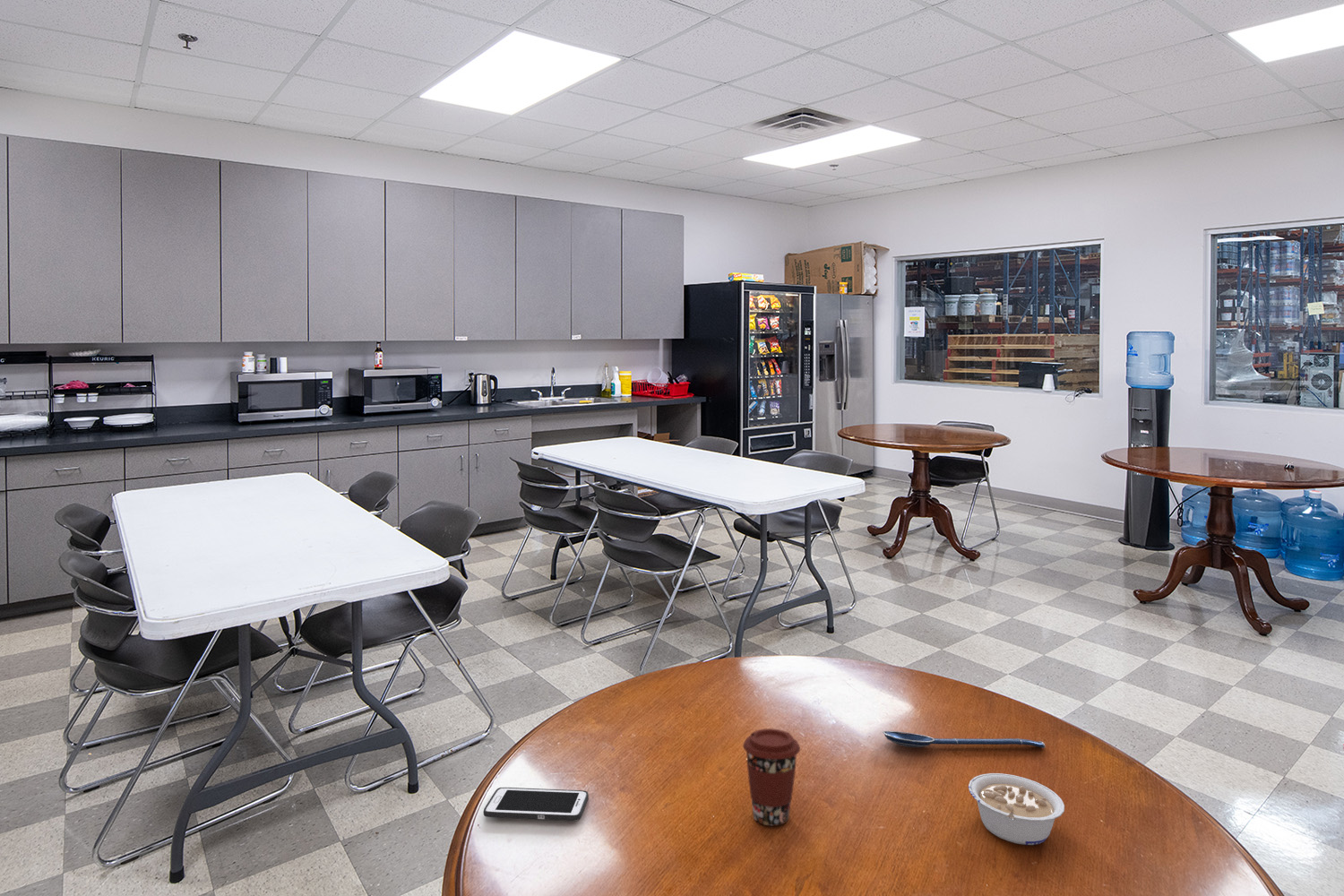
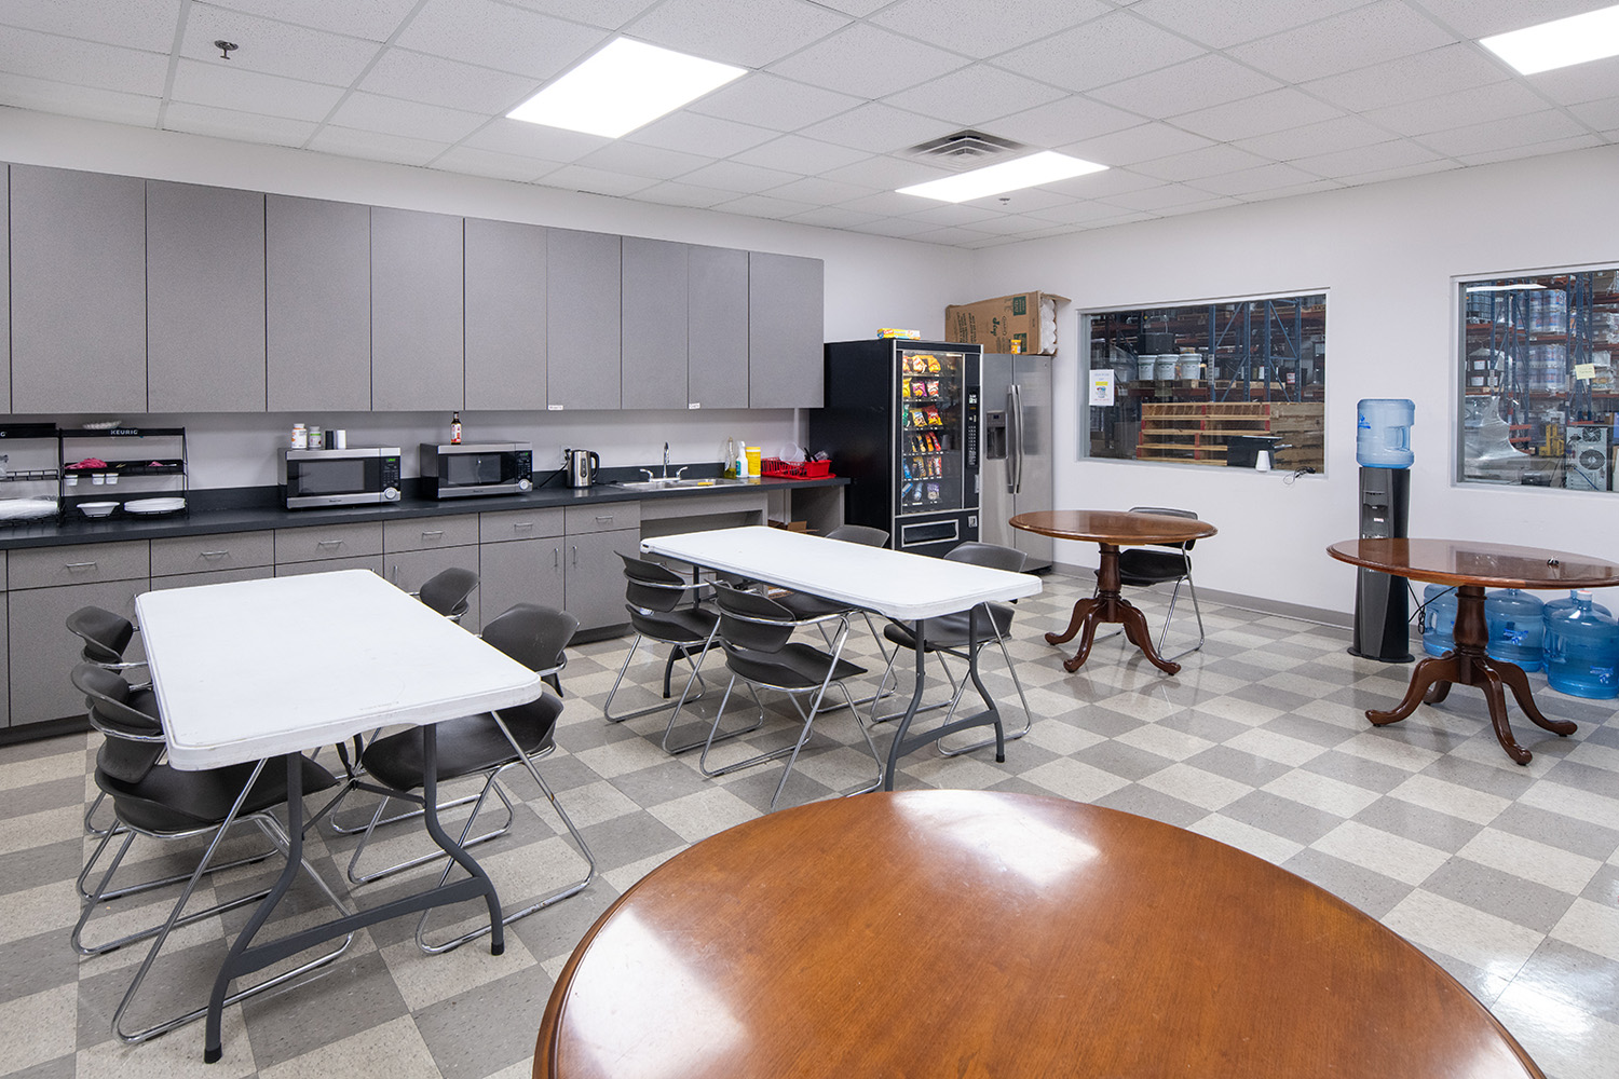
- spoon (963, 741)
- cell phone (537, 804)
- legume (1017, 810)
- coffee cup (771, 777)
